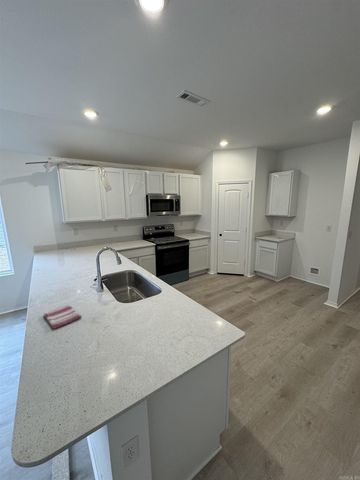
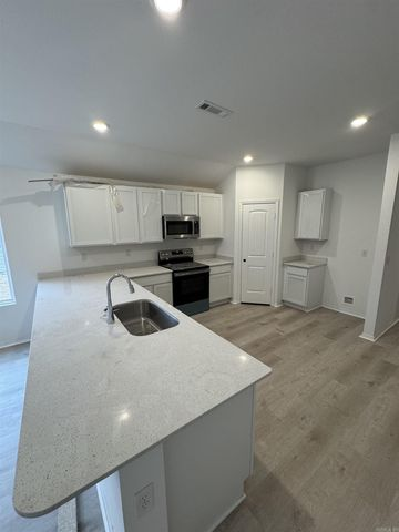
- dish towel (62, 315)
